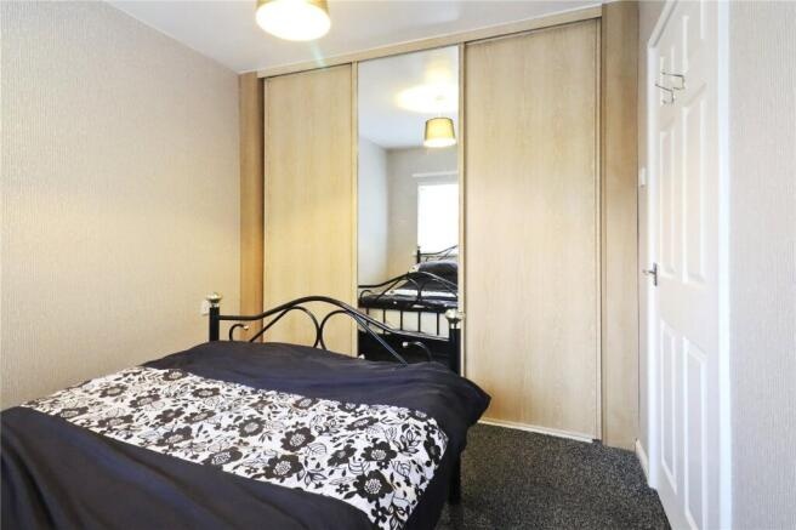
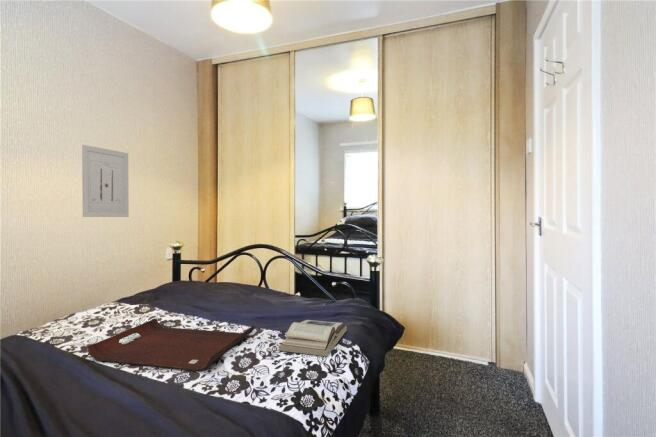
+ book (315, 330)
+ serving tray (178, 340)
+ wall art (106, 183)
